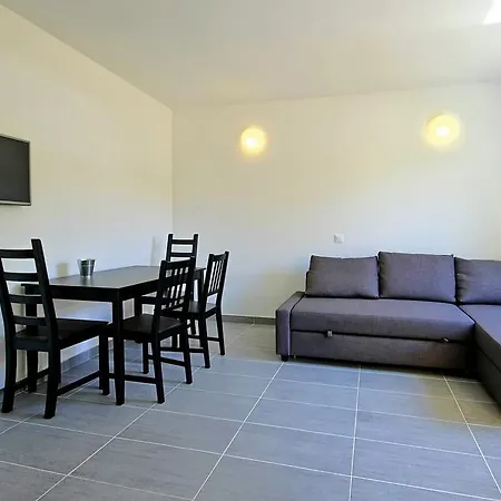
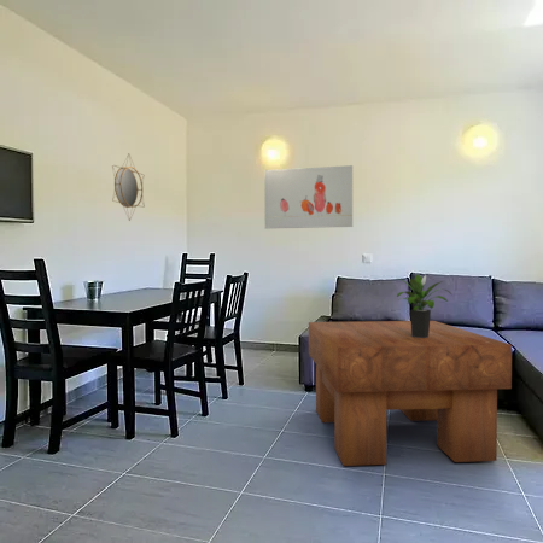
+ coffee table (393, 383)
+ potted plant (421, 305)
+ home mirror (129, 187)
+ wall art (308, 198)
